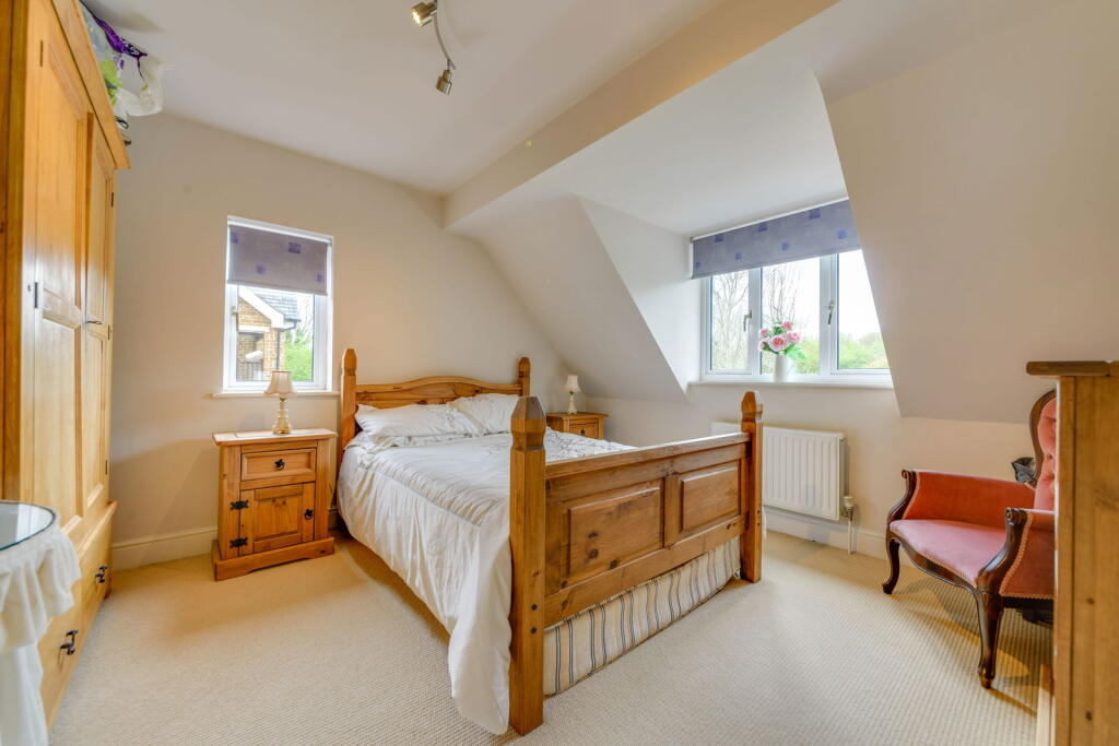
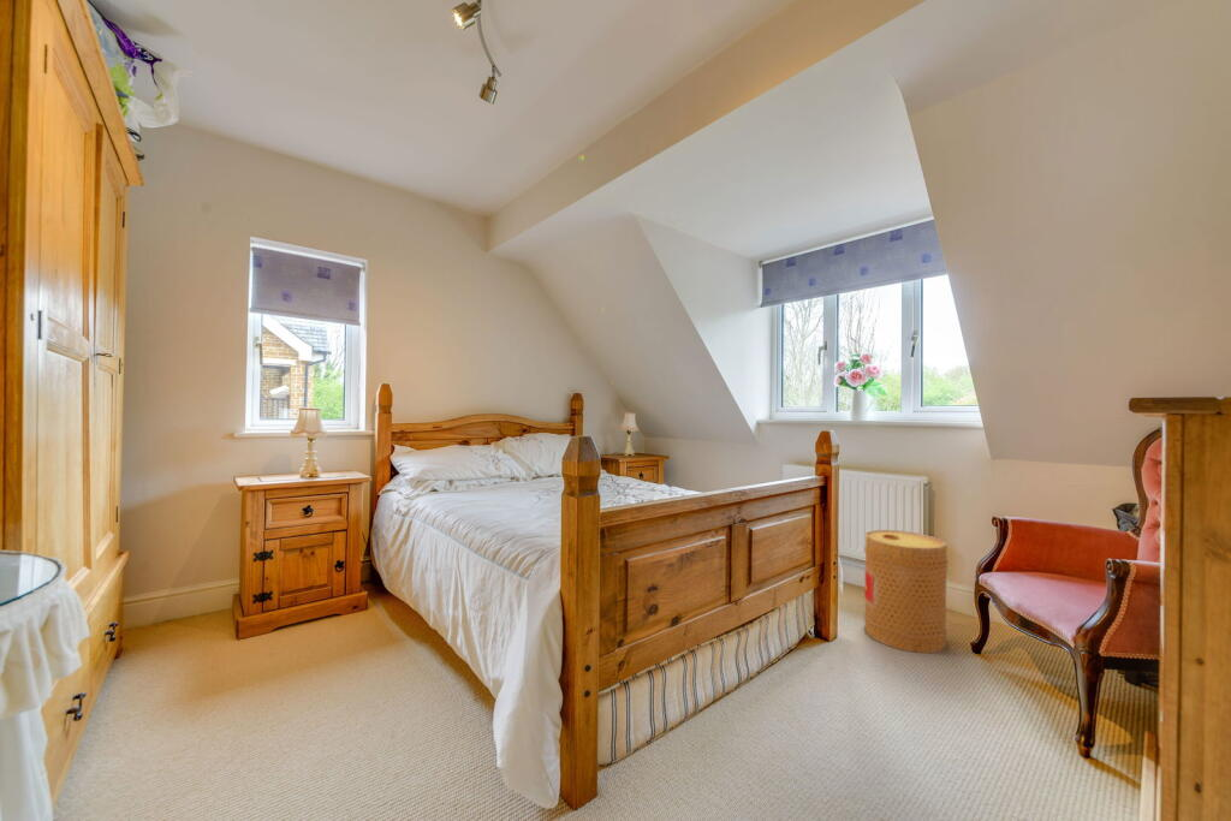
+ basket (903, 587)
